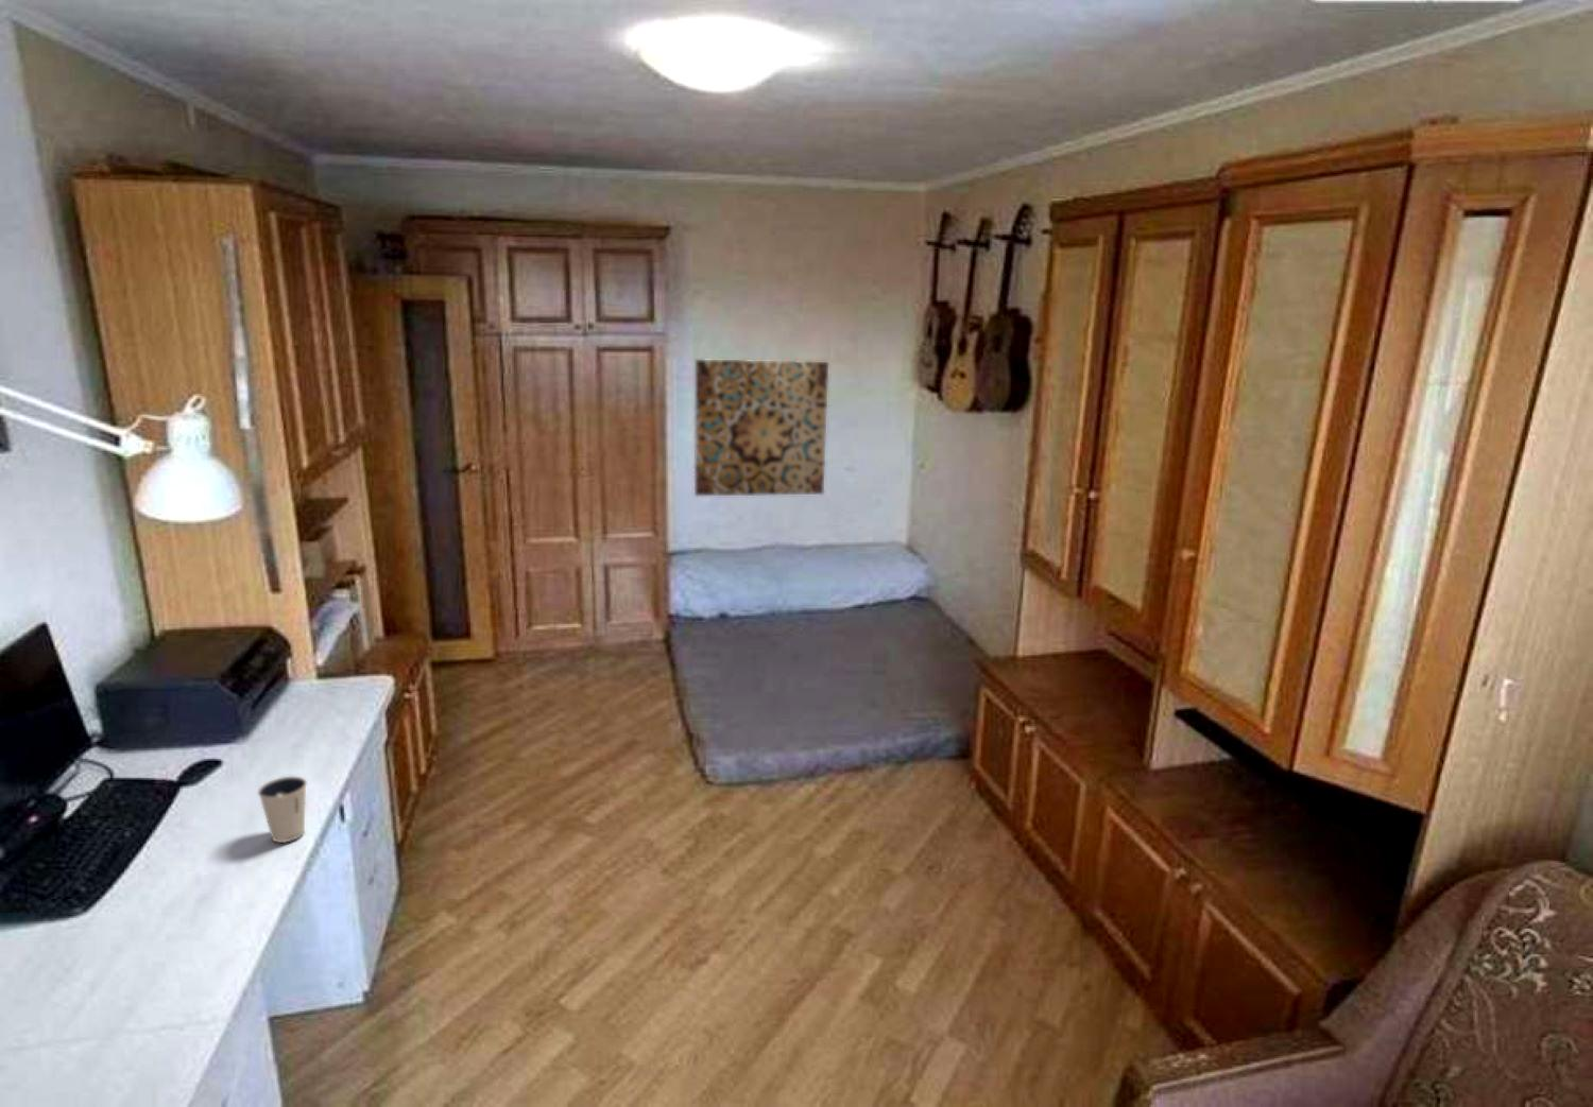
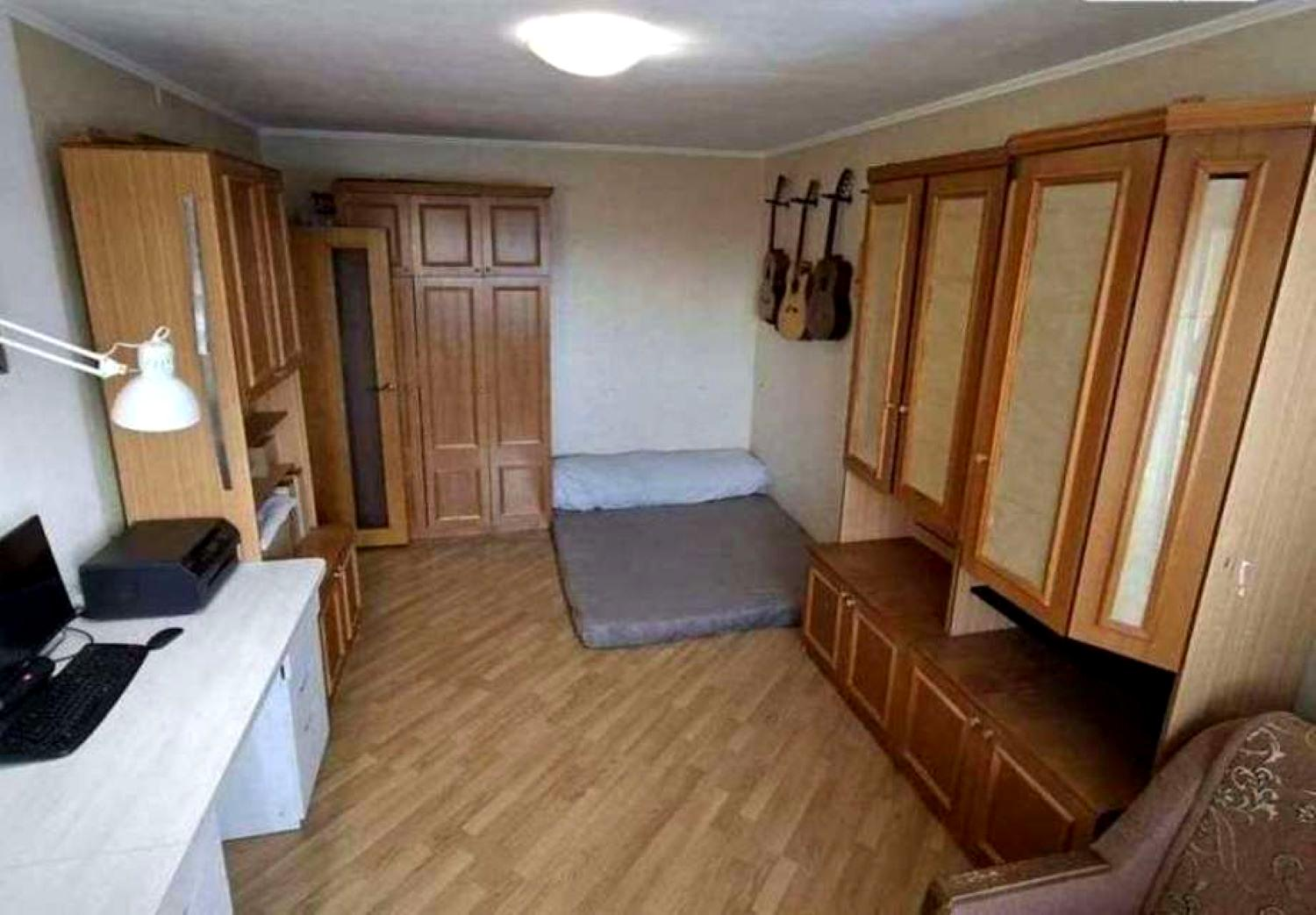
- dixie cup (284, 811)
- wall art (761, 428)
